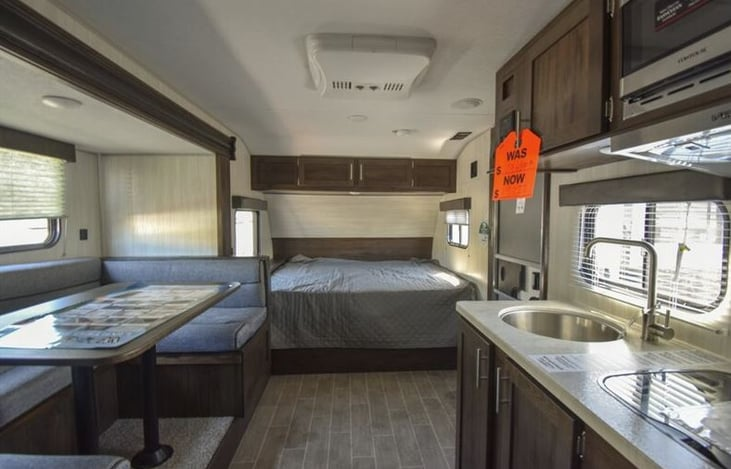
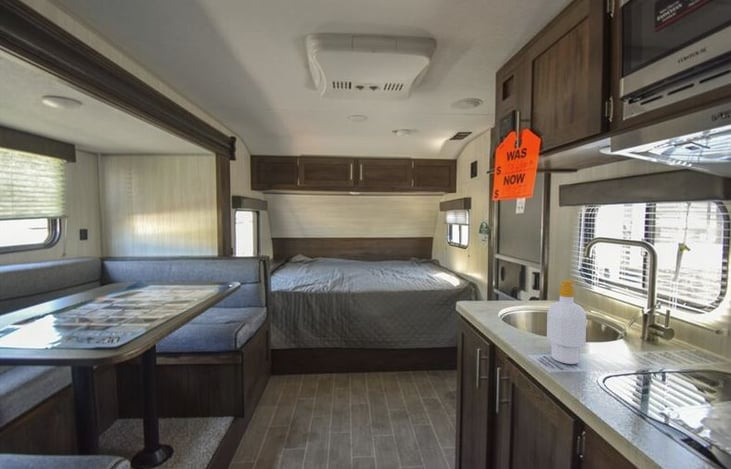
+ soap bottle (566, 320)
